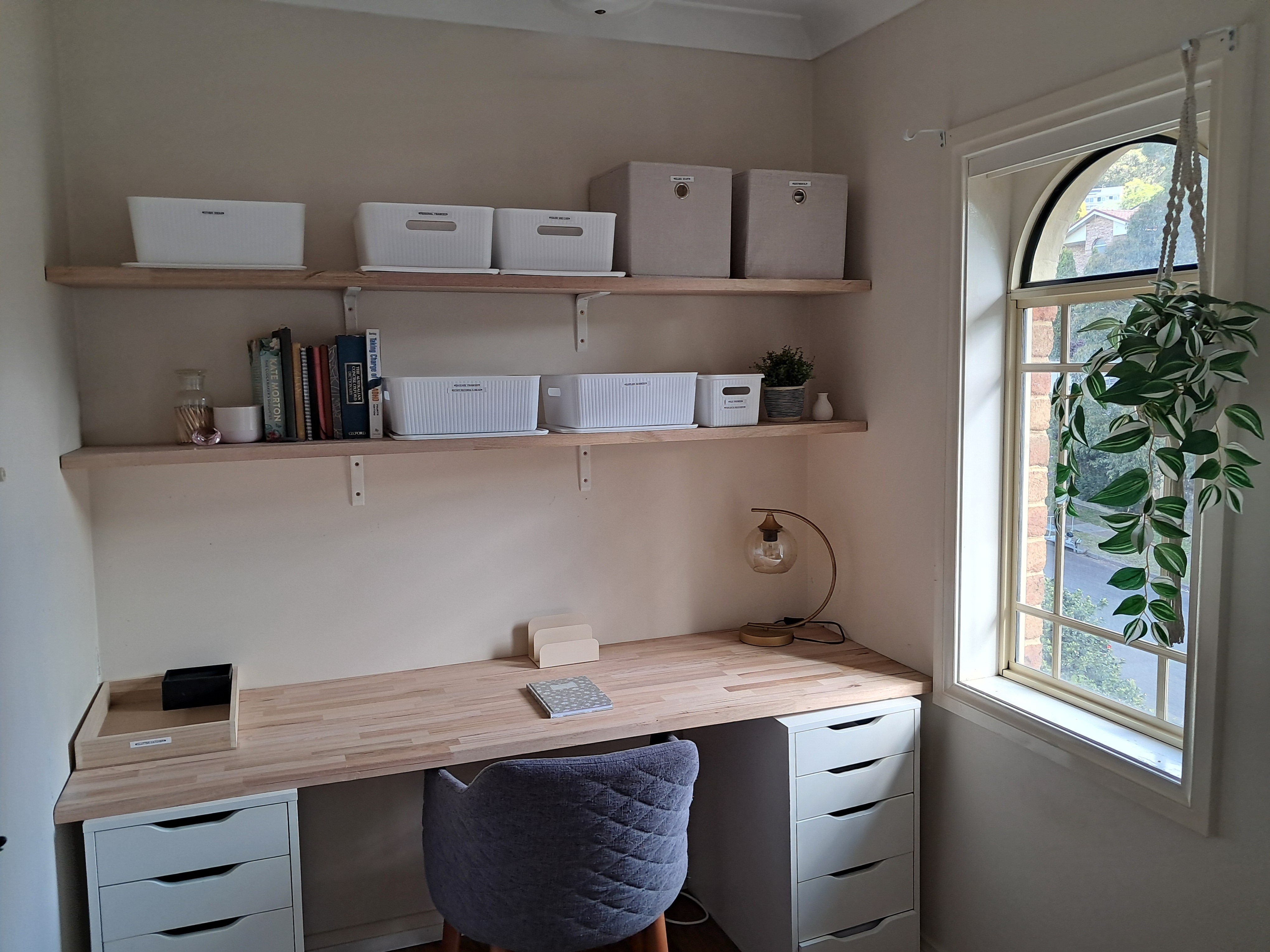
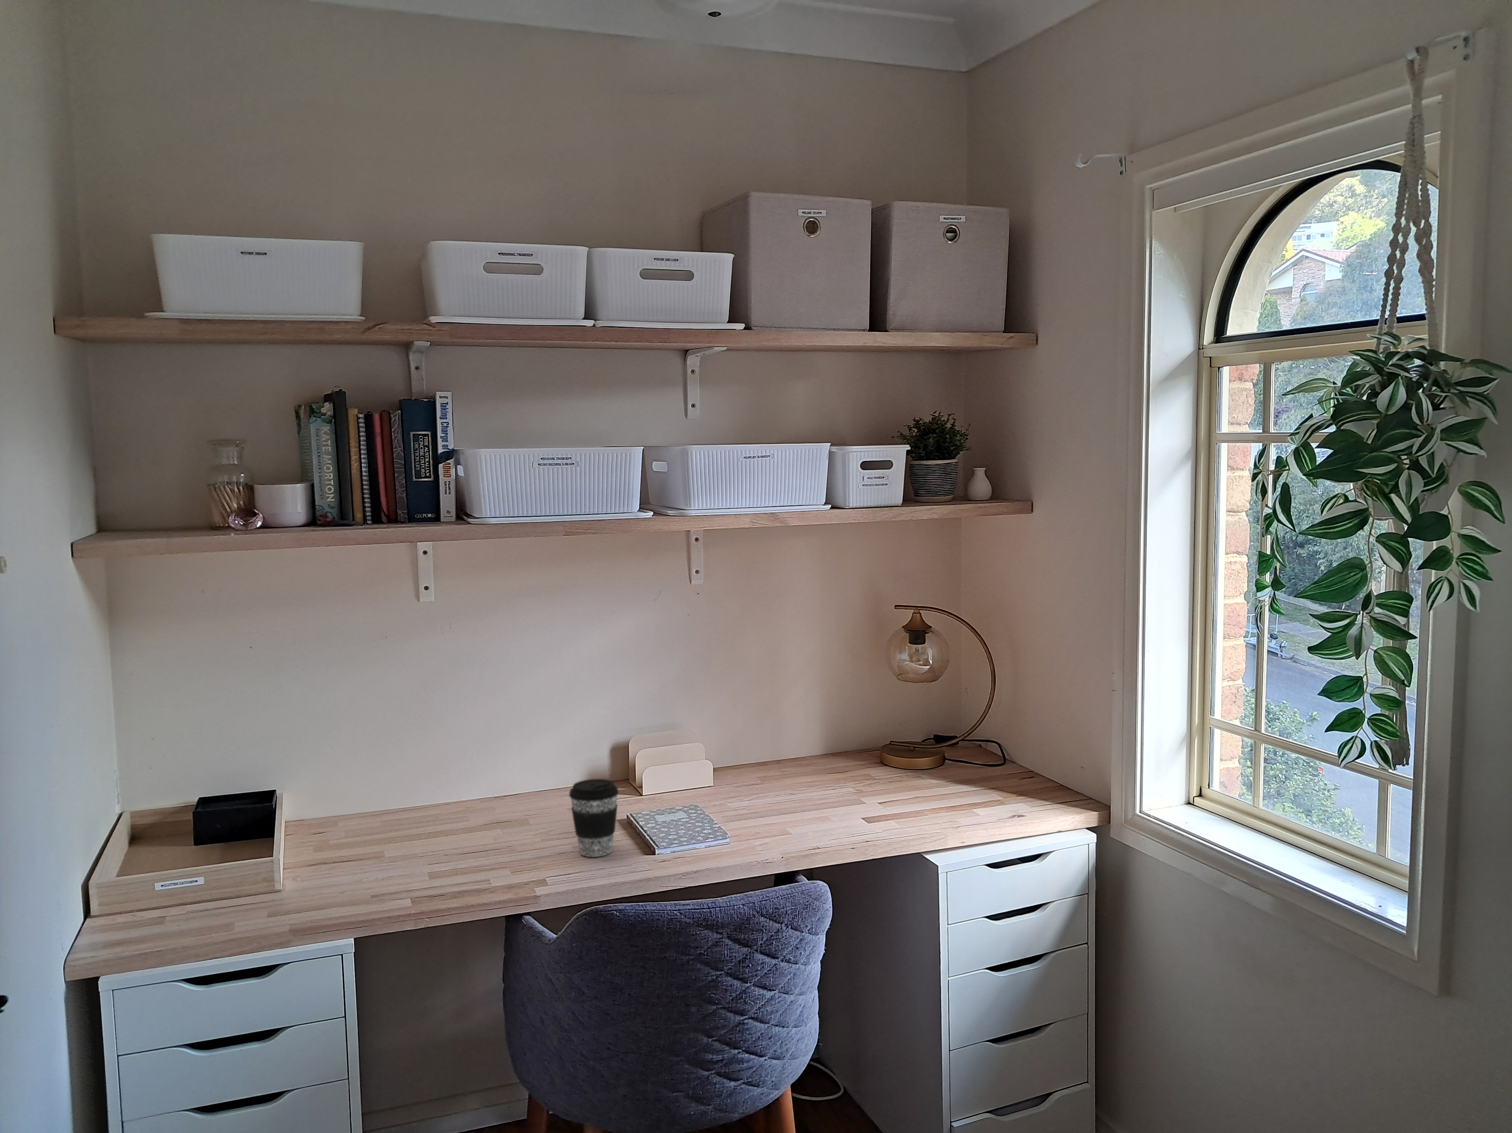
+ coffee cup (594, 818)
